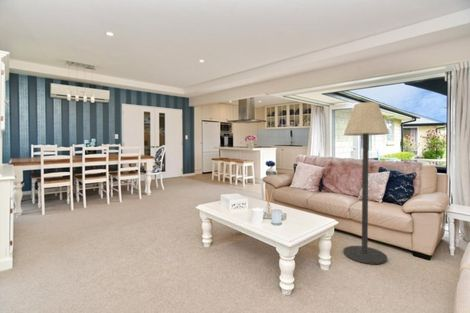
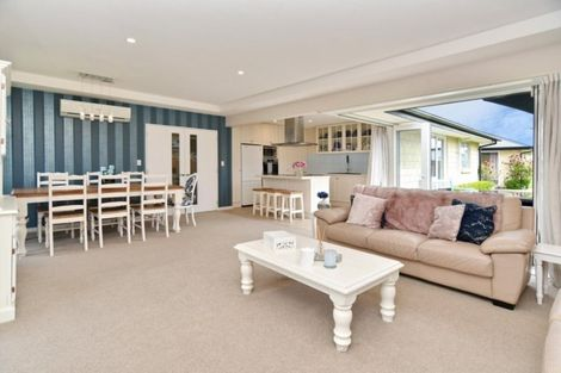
- floor lamp (365, 180)
